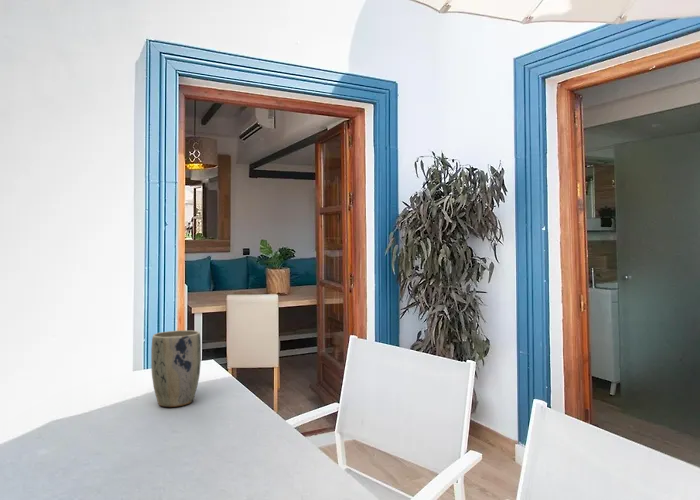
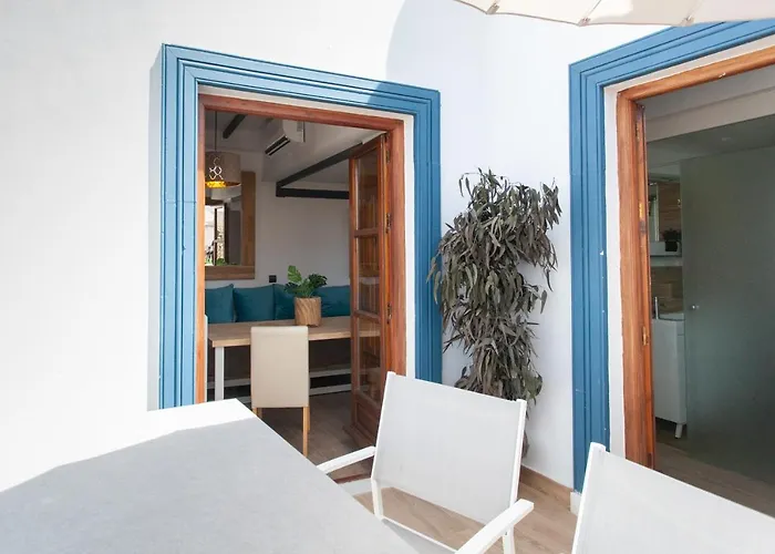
- plant pot (176, 367)
